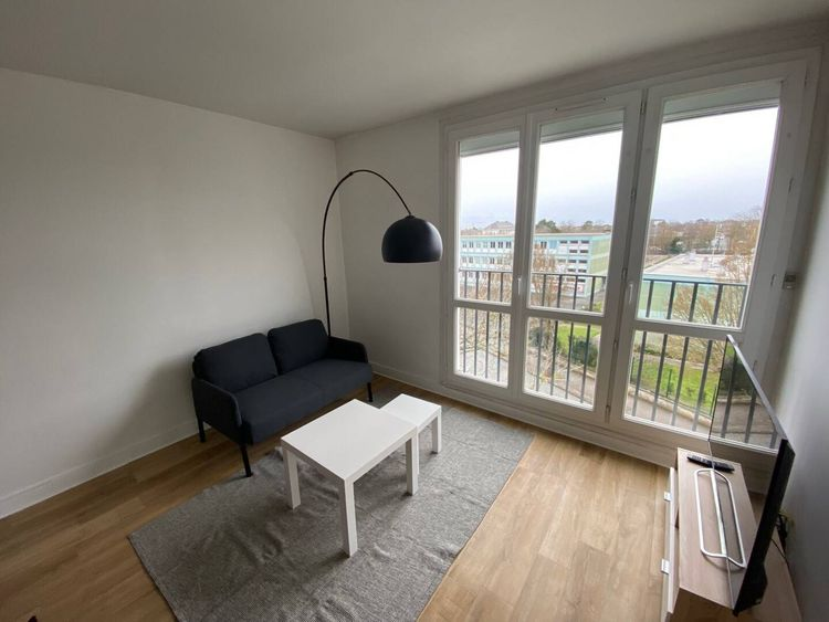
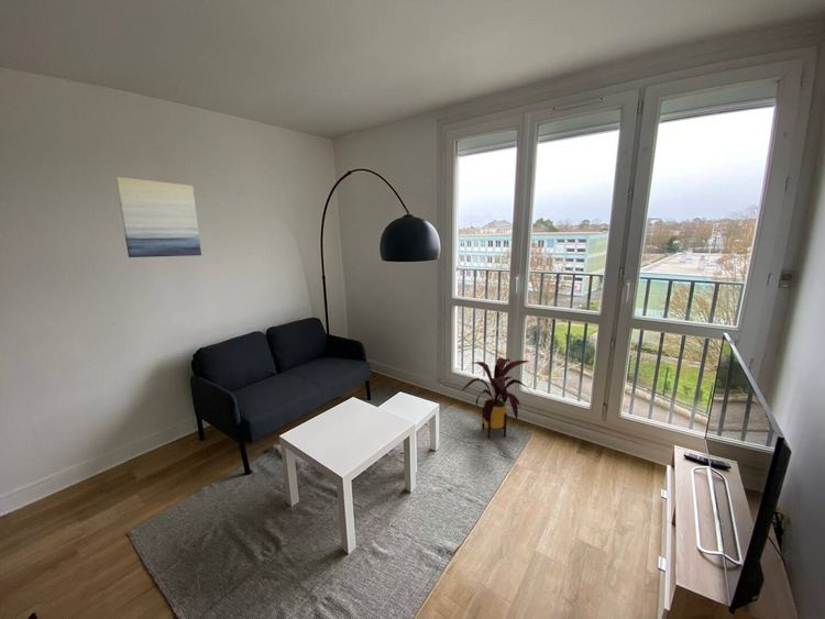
+ house plant (495, 396)
+ wall art (162, 219)
